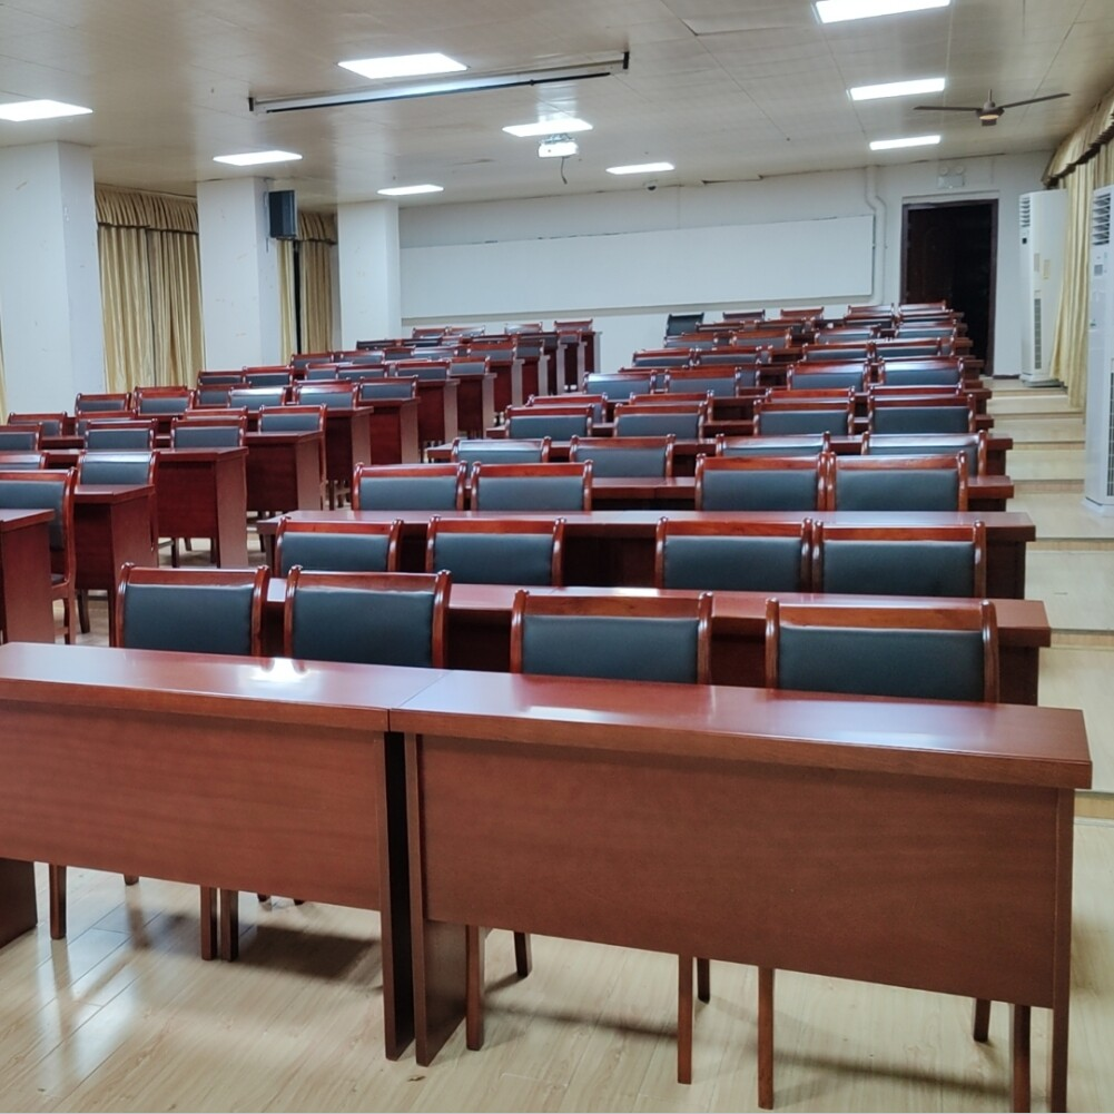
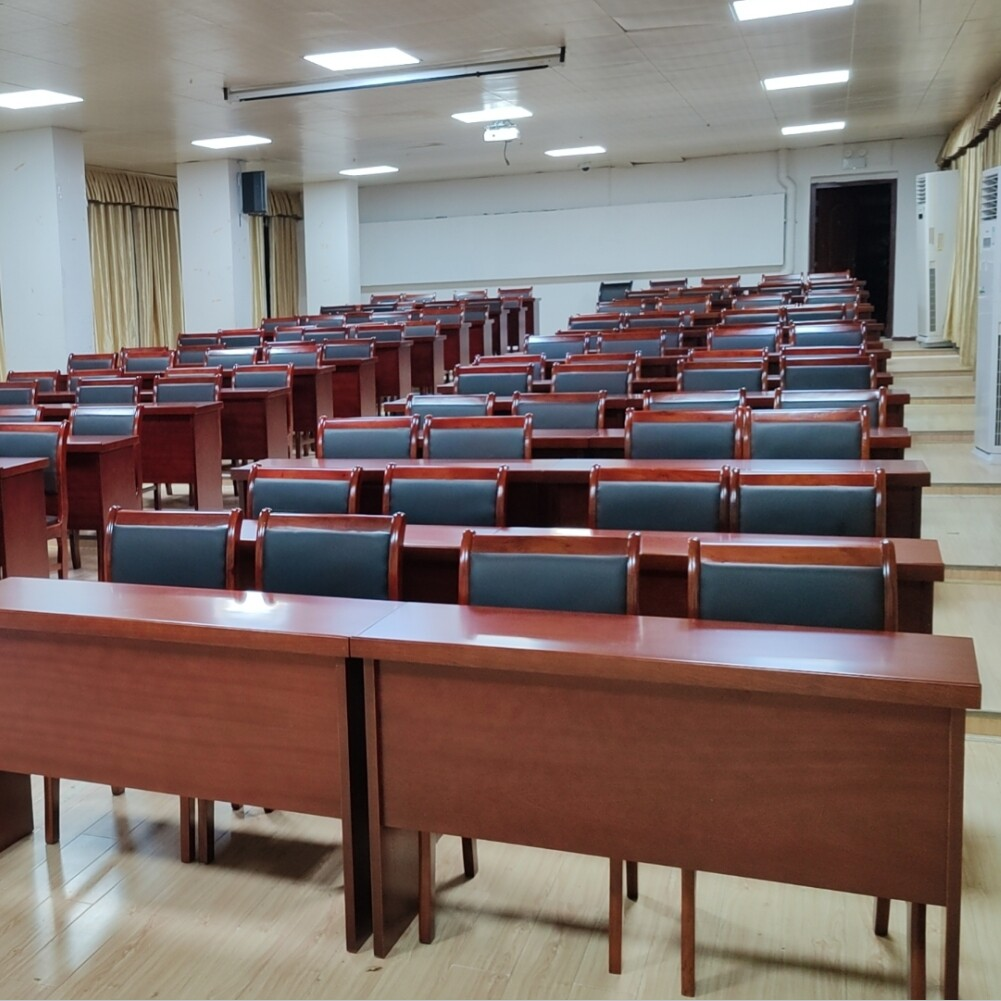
- ceiling fan (989, 107)
